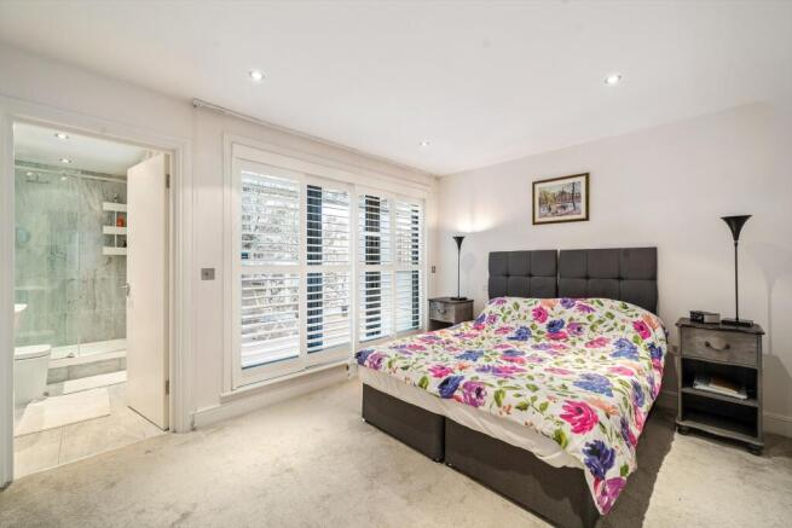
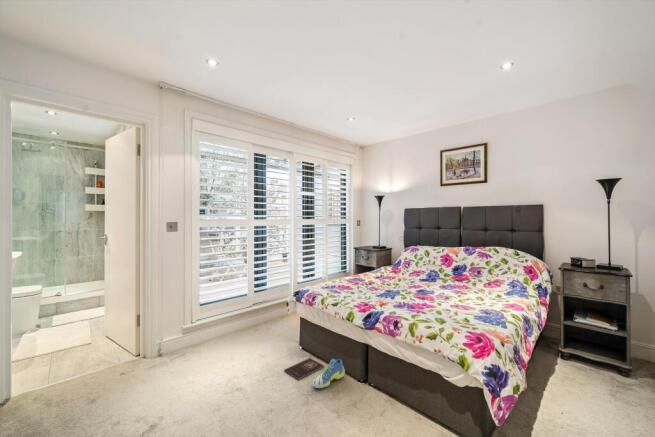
+ book (304, 368)
+ sneaker (328, 370)
